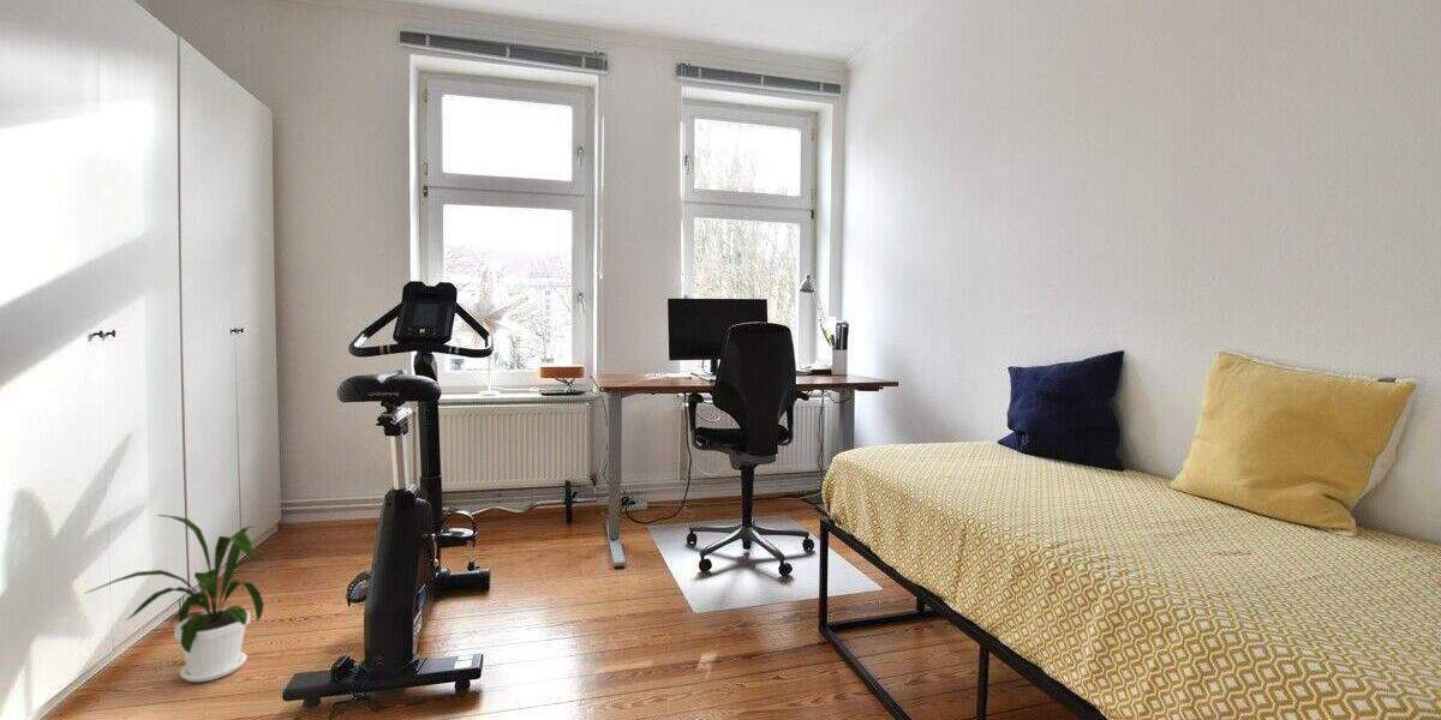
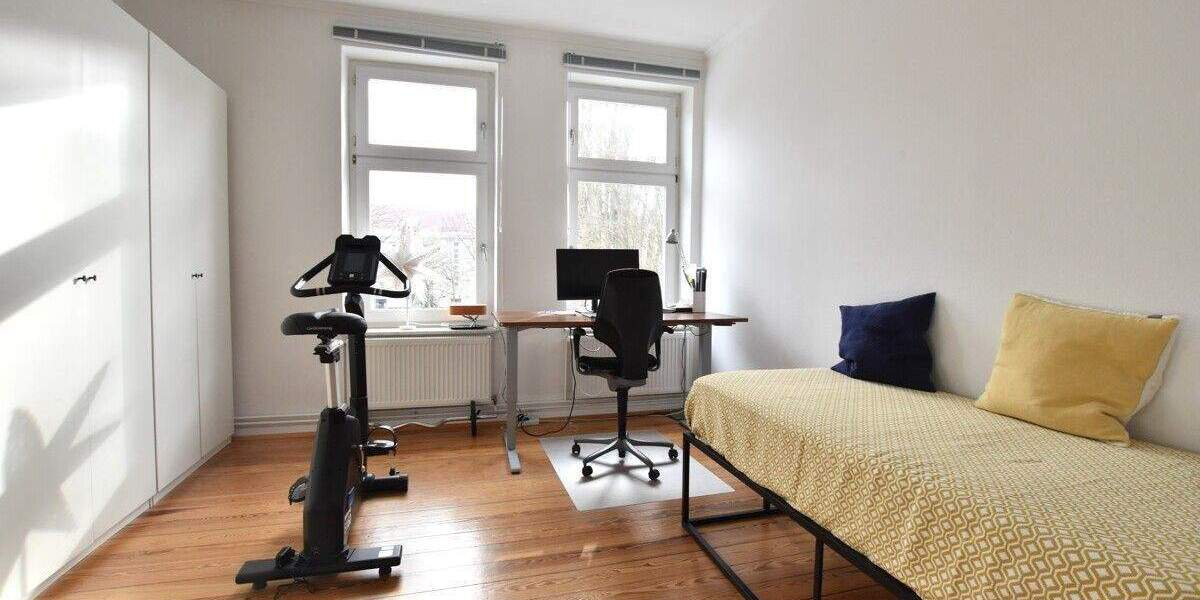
- house plant (205, 594)
